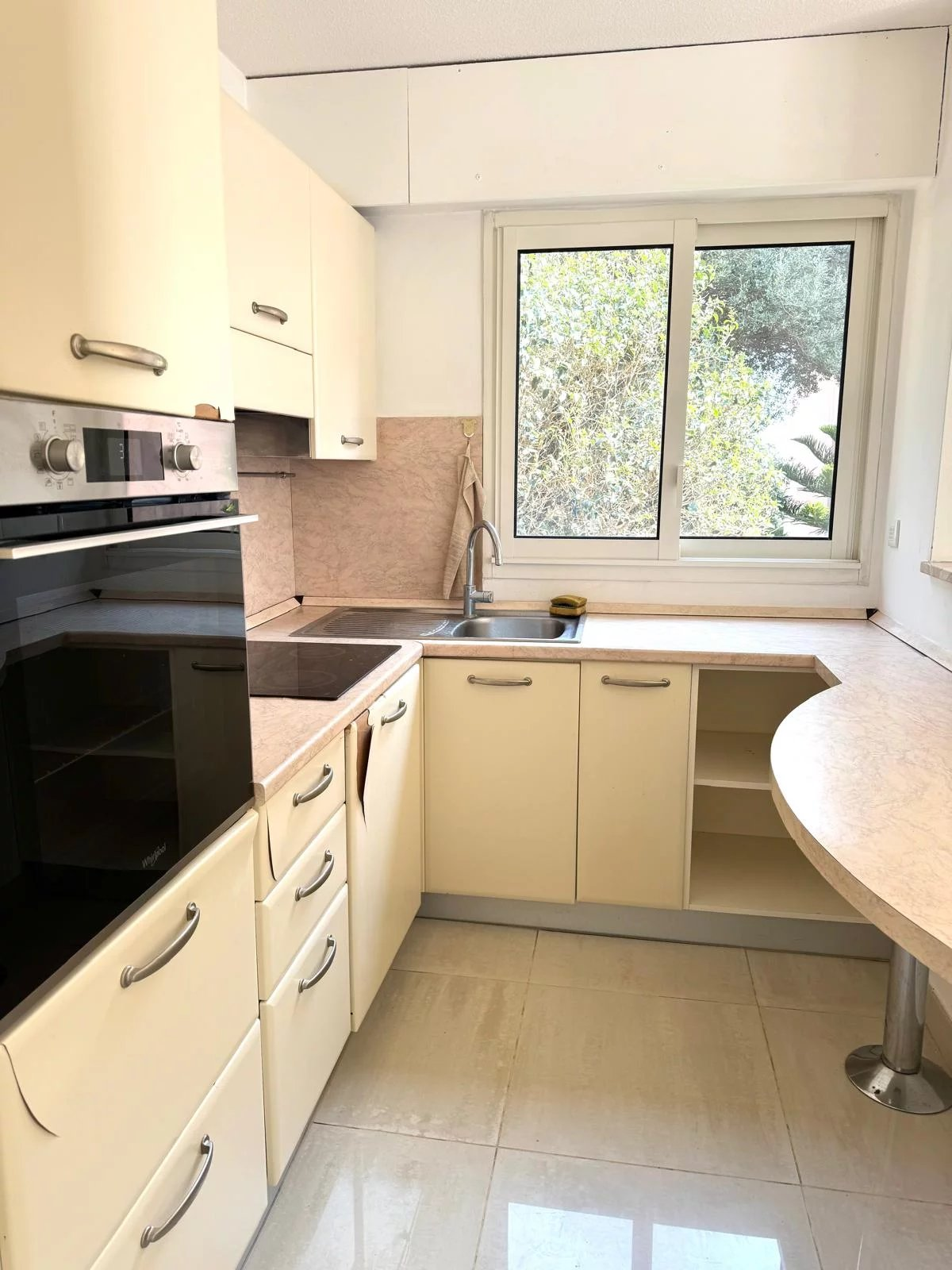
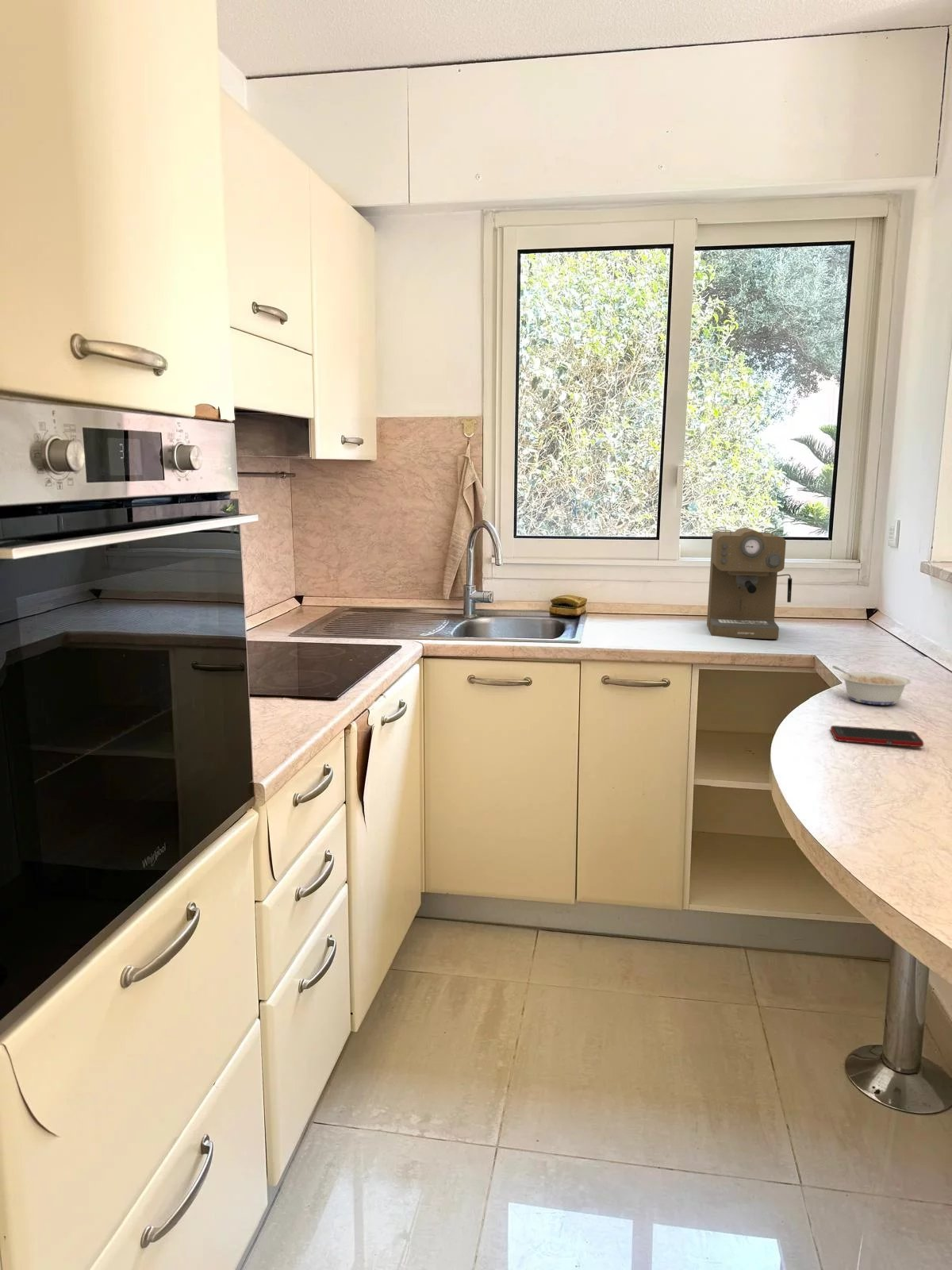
+ legume (871, 687)
+ cell phone (875, 736)
+ coffee maker (750, 581)
